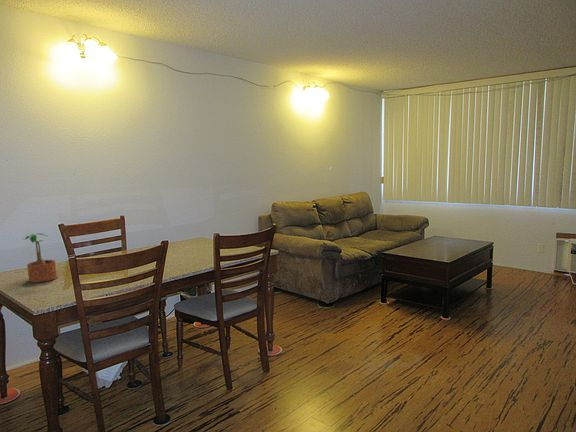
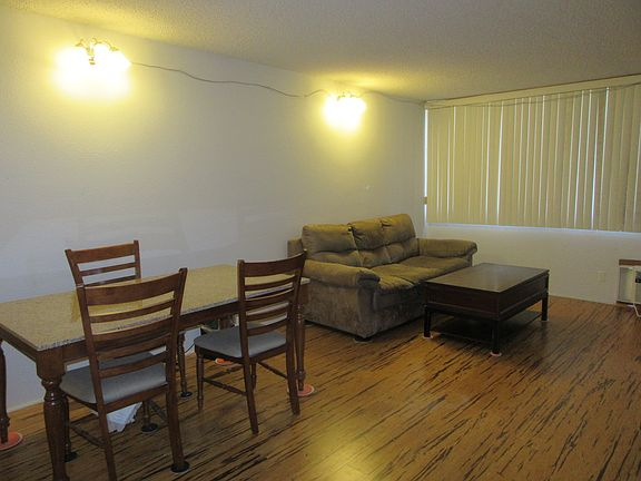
- potted plant (38, 256)
